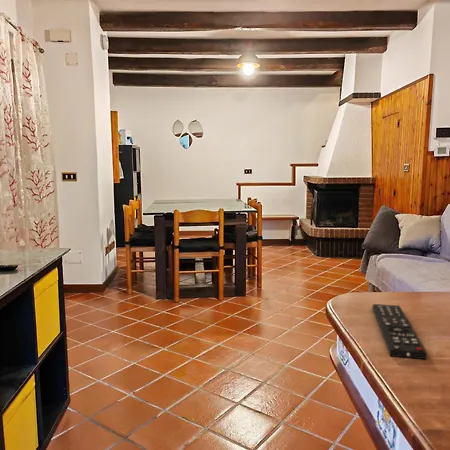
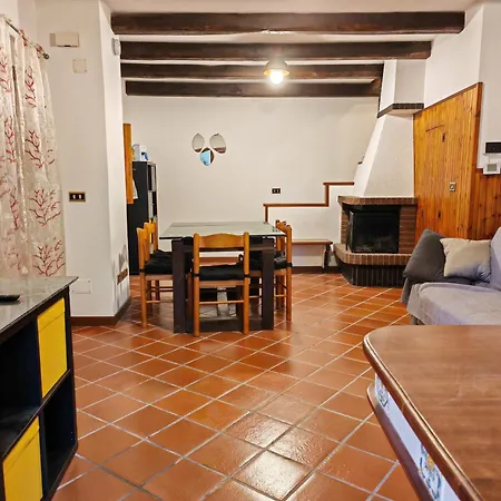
- remote control (395, 327)
